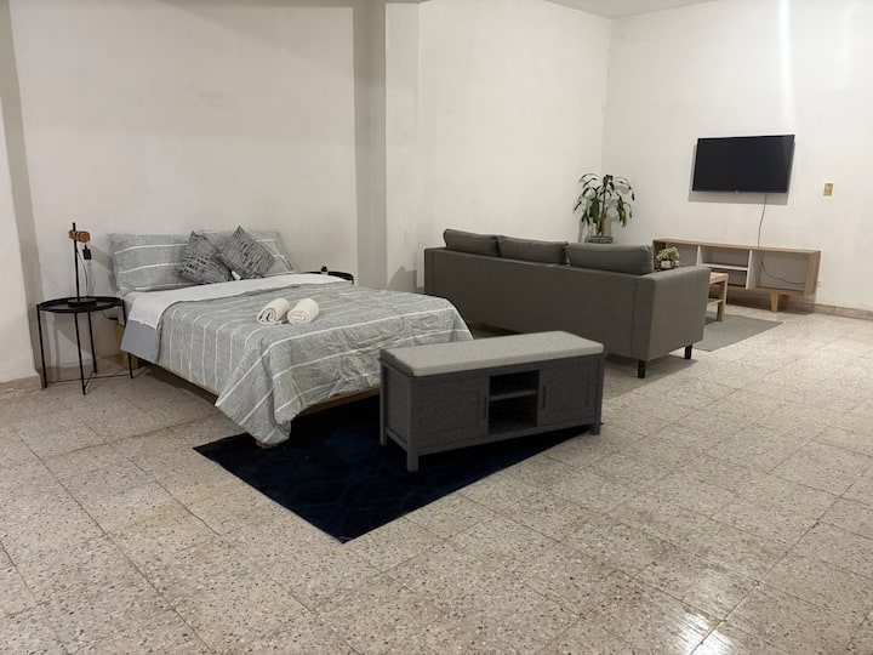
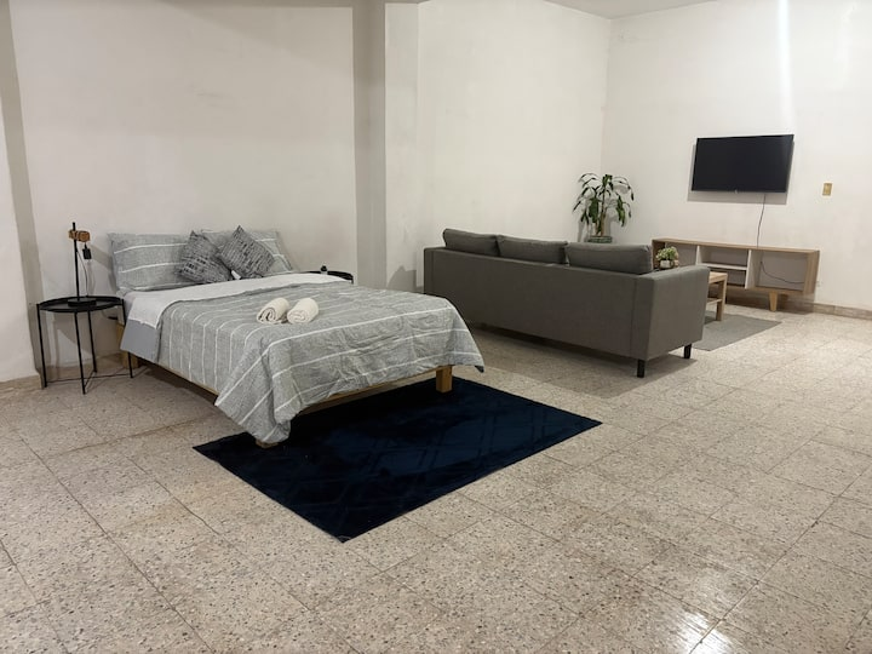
- bench (493, 393)
